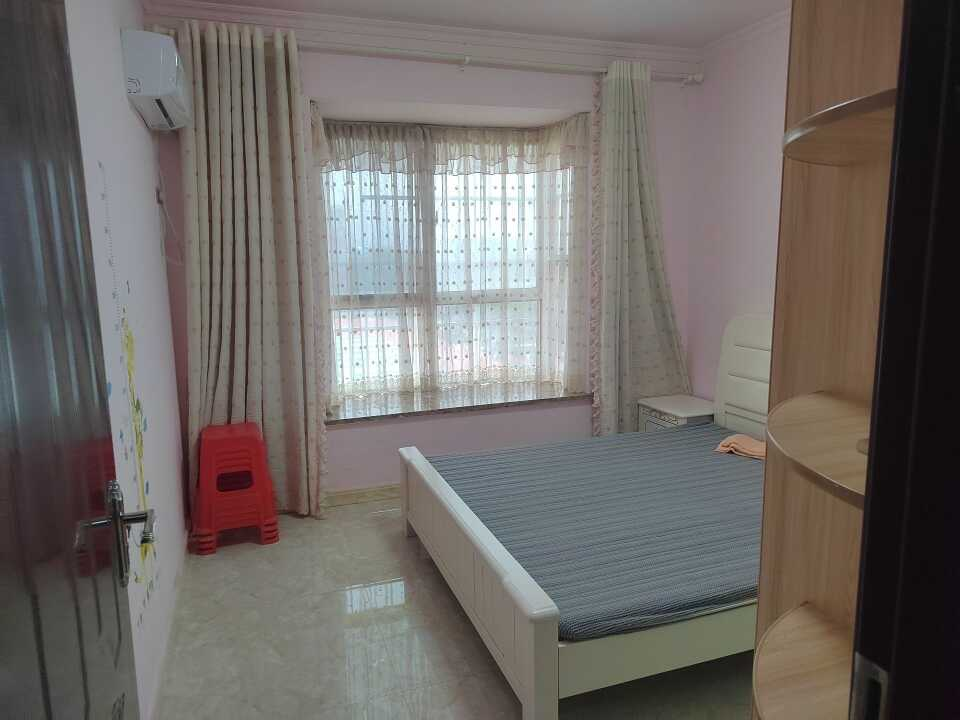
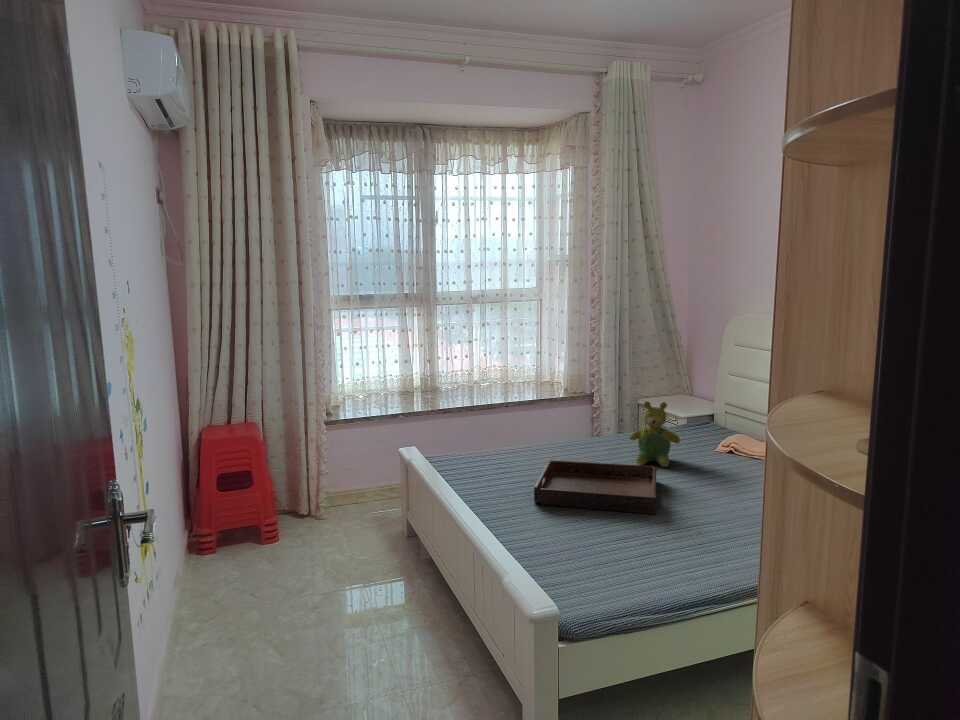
+ teddy bear (654, 433)
+ serving tray (597, 484)
